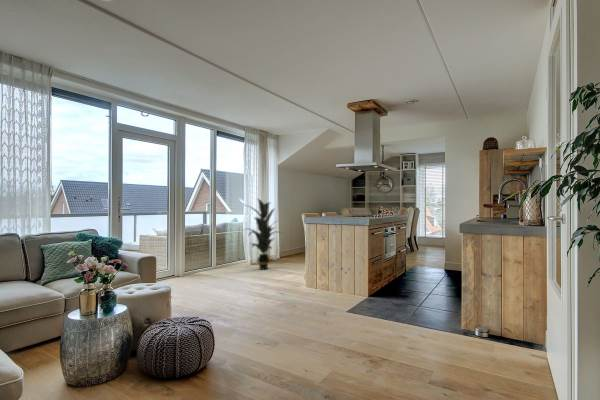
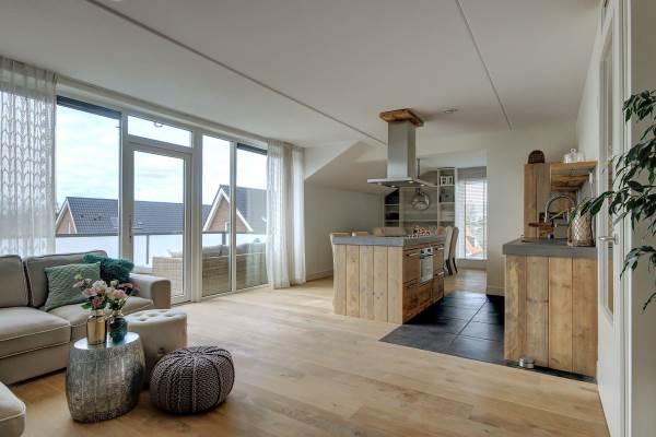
- indoor plant (260, 233)
